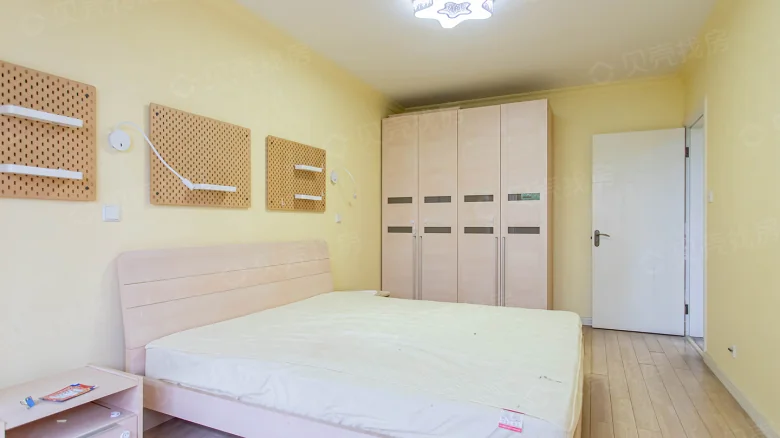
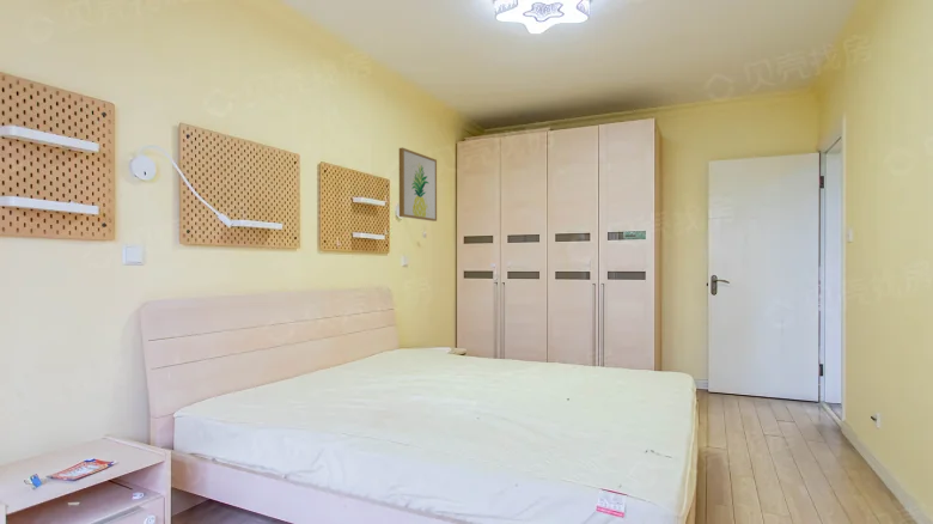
+ wall art (419, 185)
